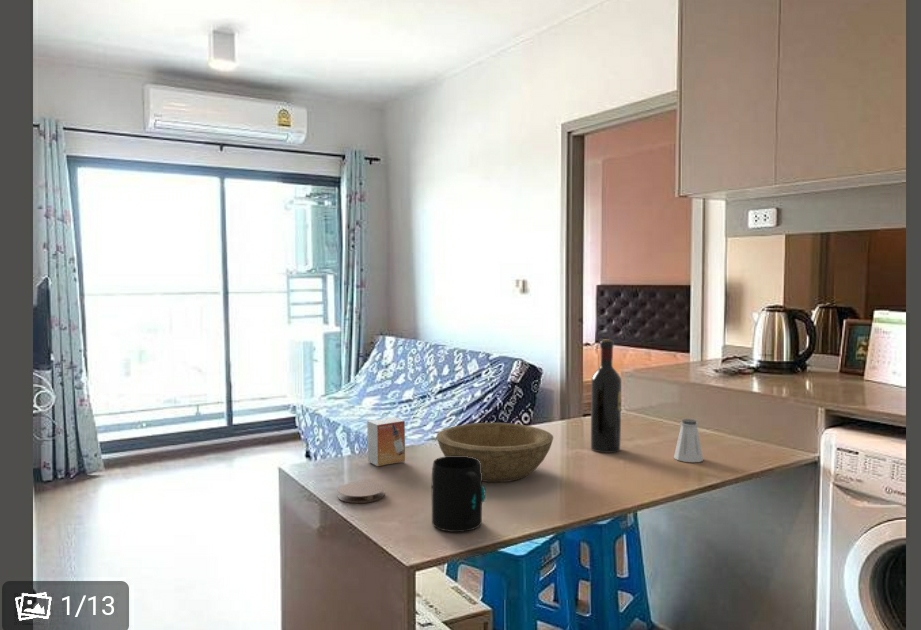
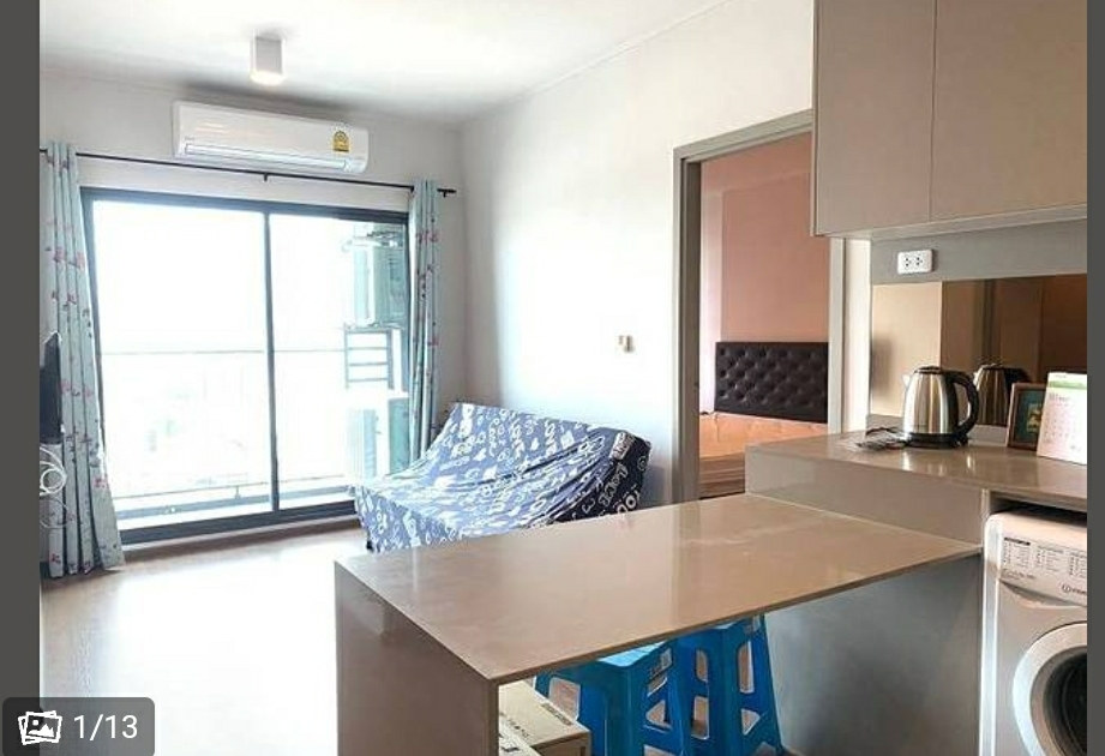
- small box (386, 441)
- bowl (494, 453)
- wine bottle (606, 394)
- saltshaker (688, 439)
- mug (463, 495)
- coaster (361, 491)
